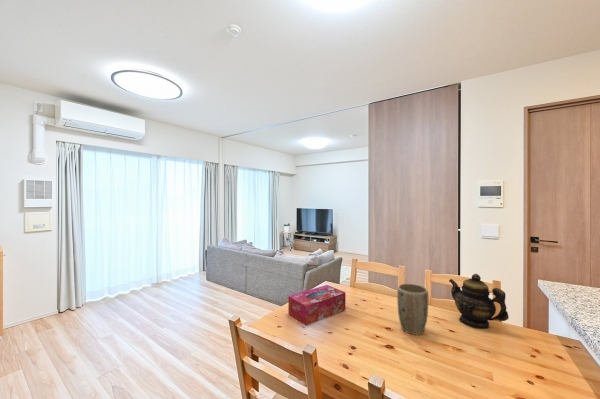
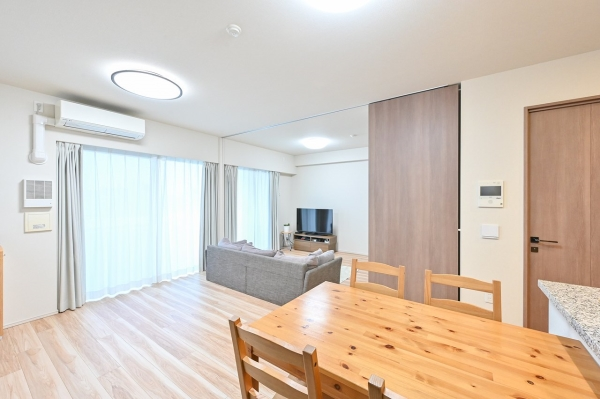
- teapot (475, 298)
- tissue box (317, 303)
- plant pot (412, 308)
